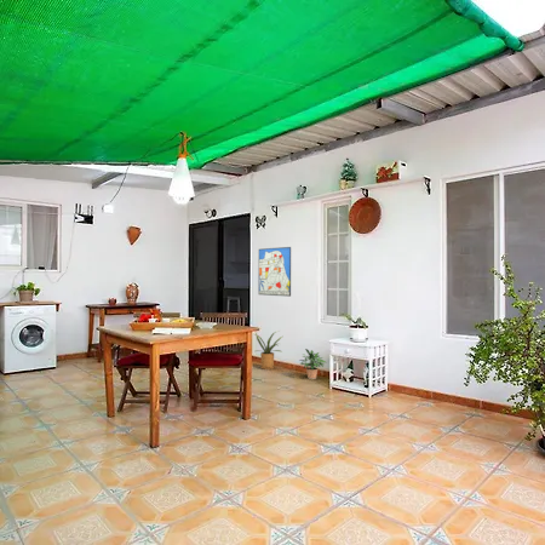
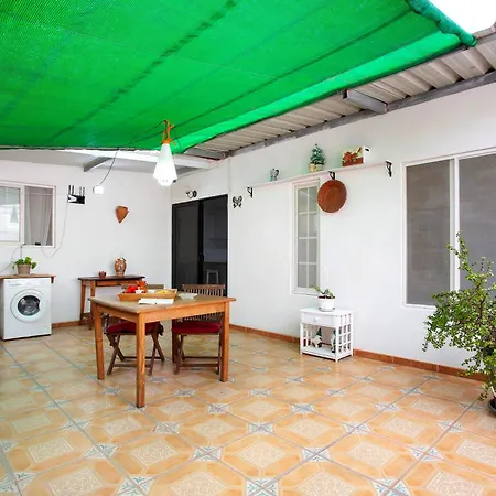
- house plant (268, 348)
- potted plant (314, 363)
- wall art (274, 271)
